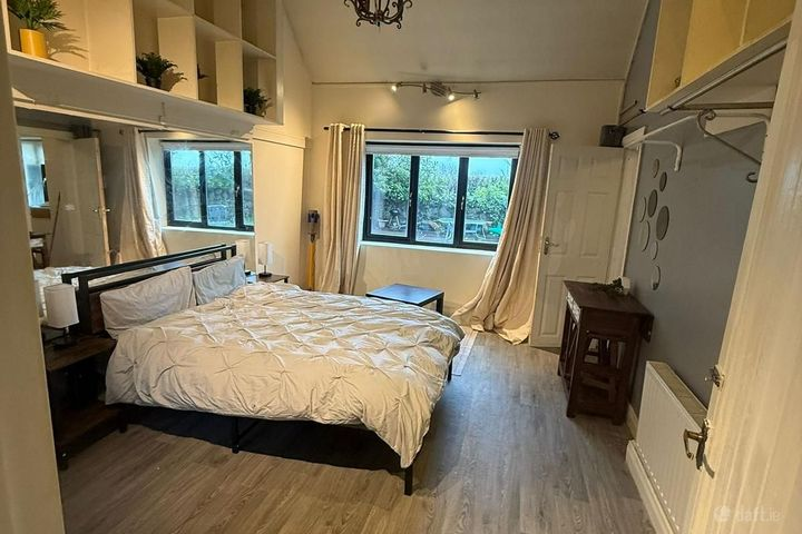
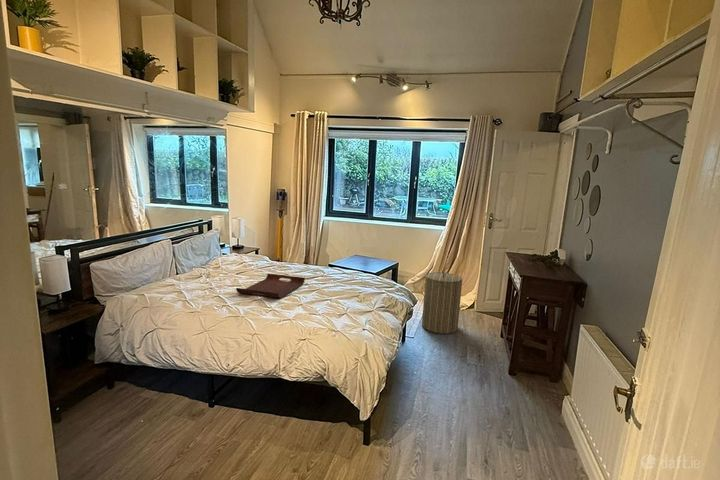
+ serving tray (272, 285)
+ laundry hamper (442, 298)
